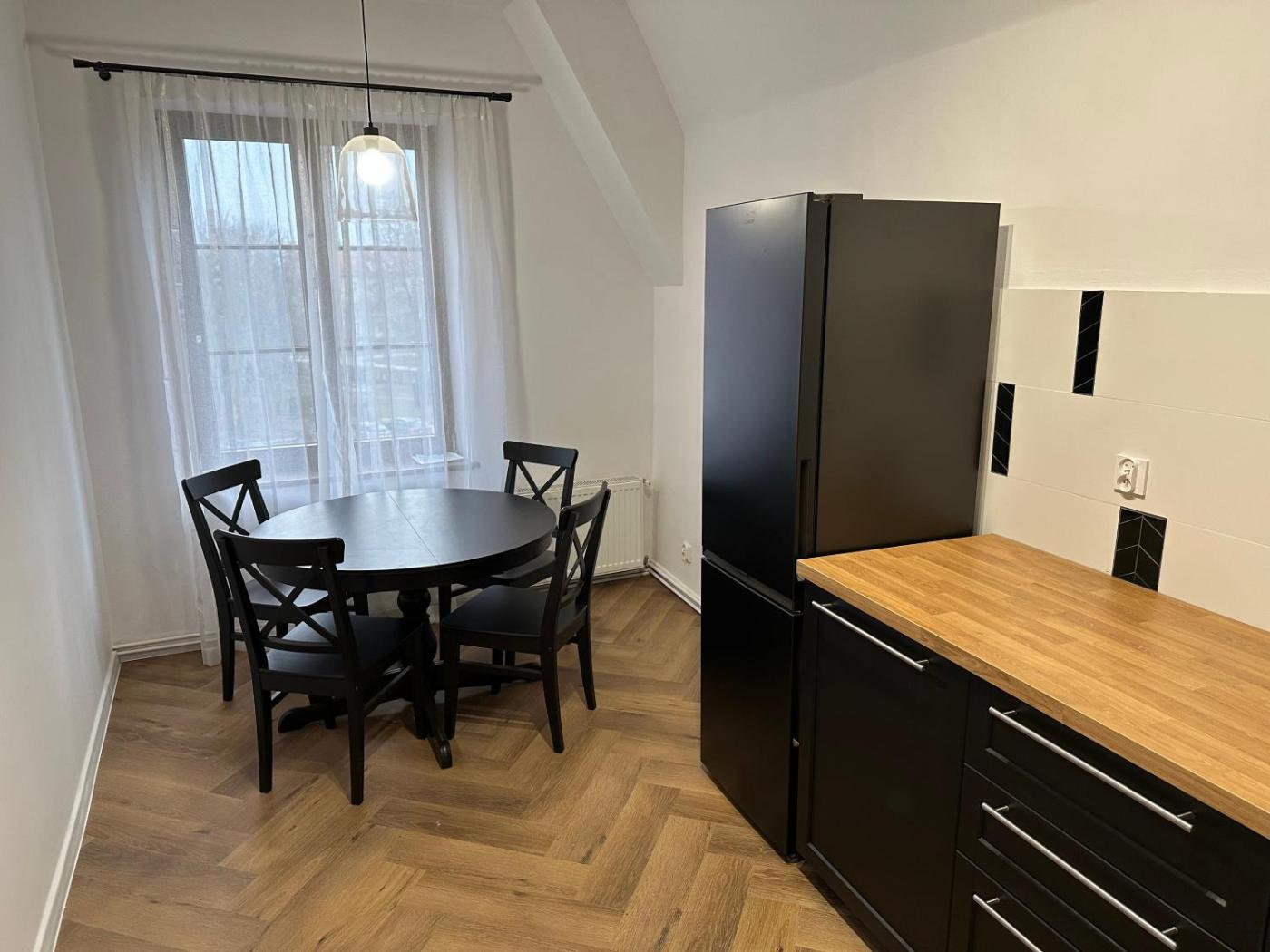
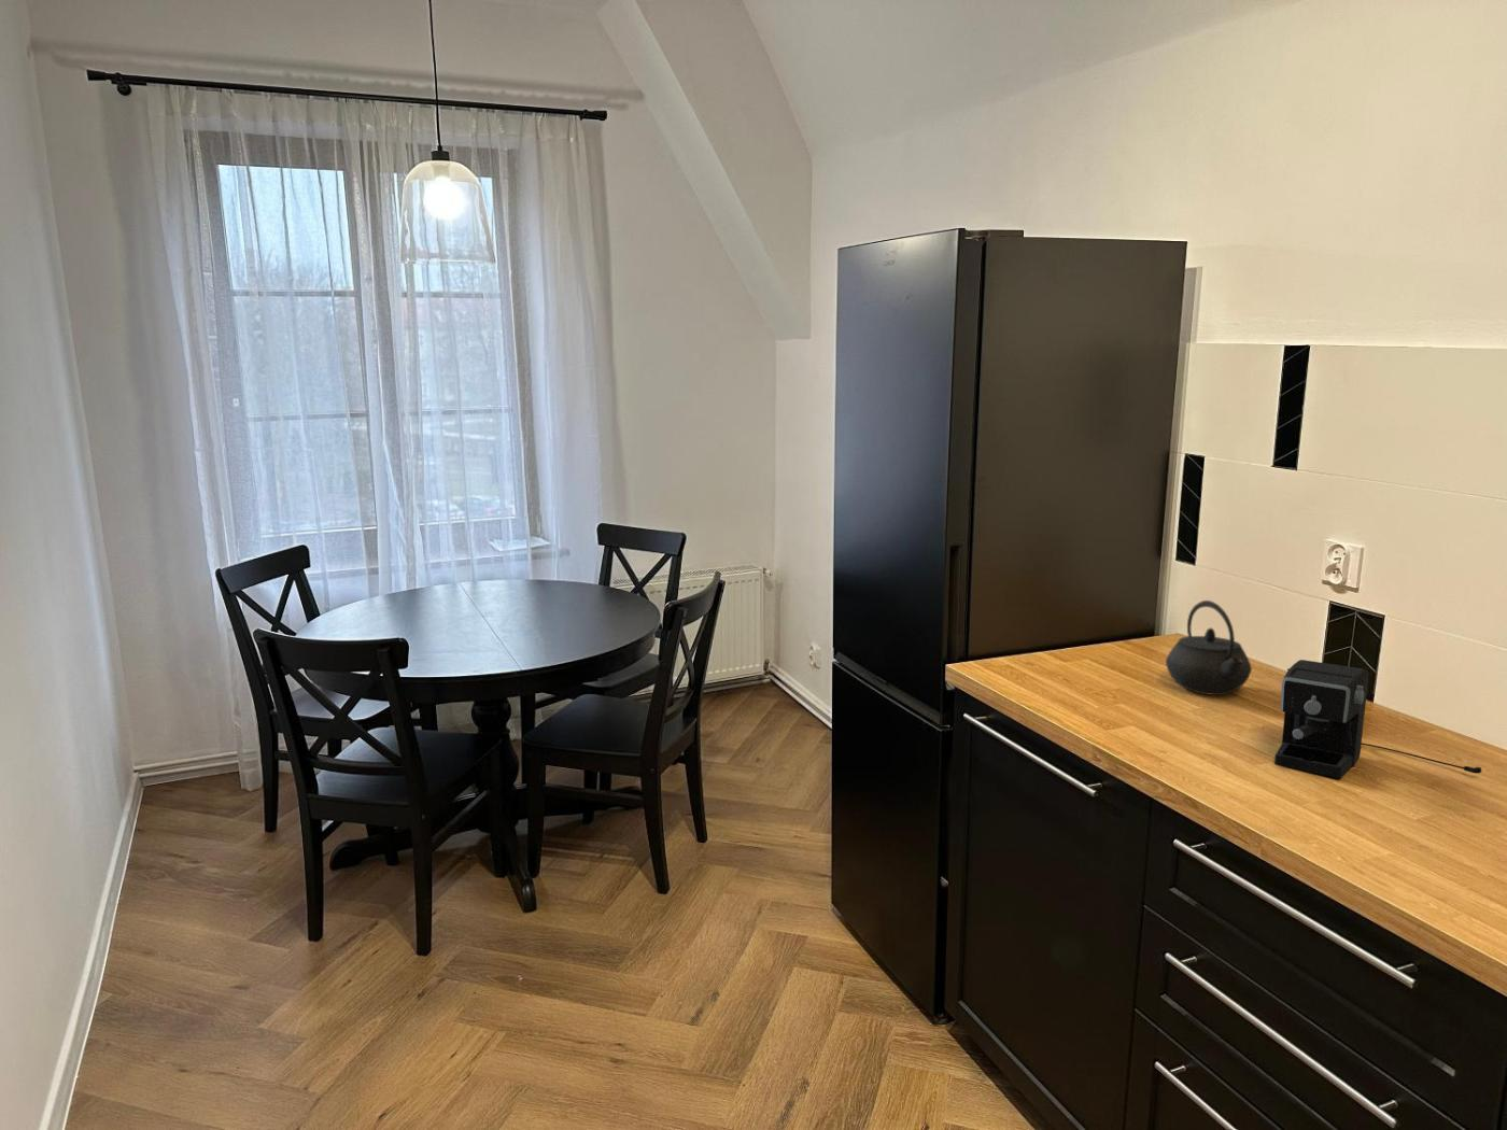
+ kettle (1212, 647)
+ coffee maker (1362, 723)
